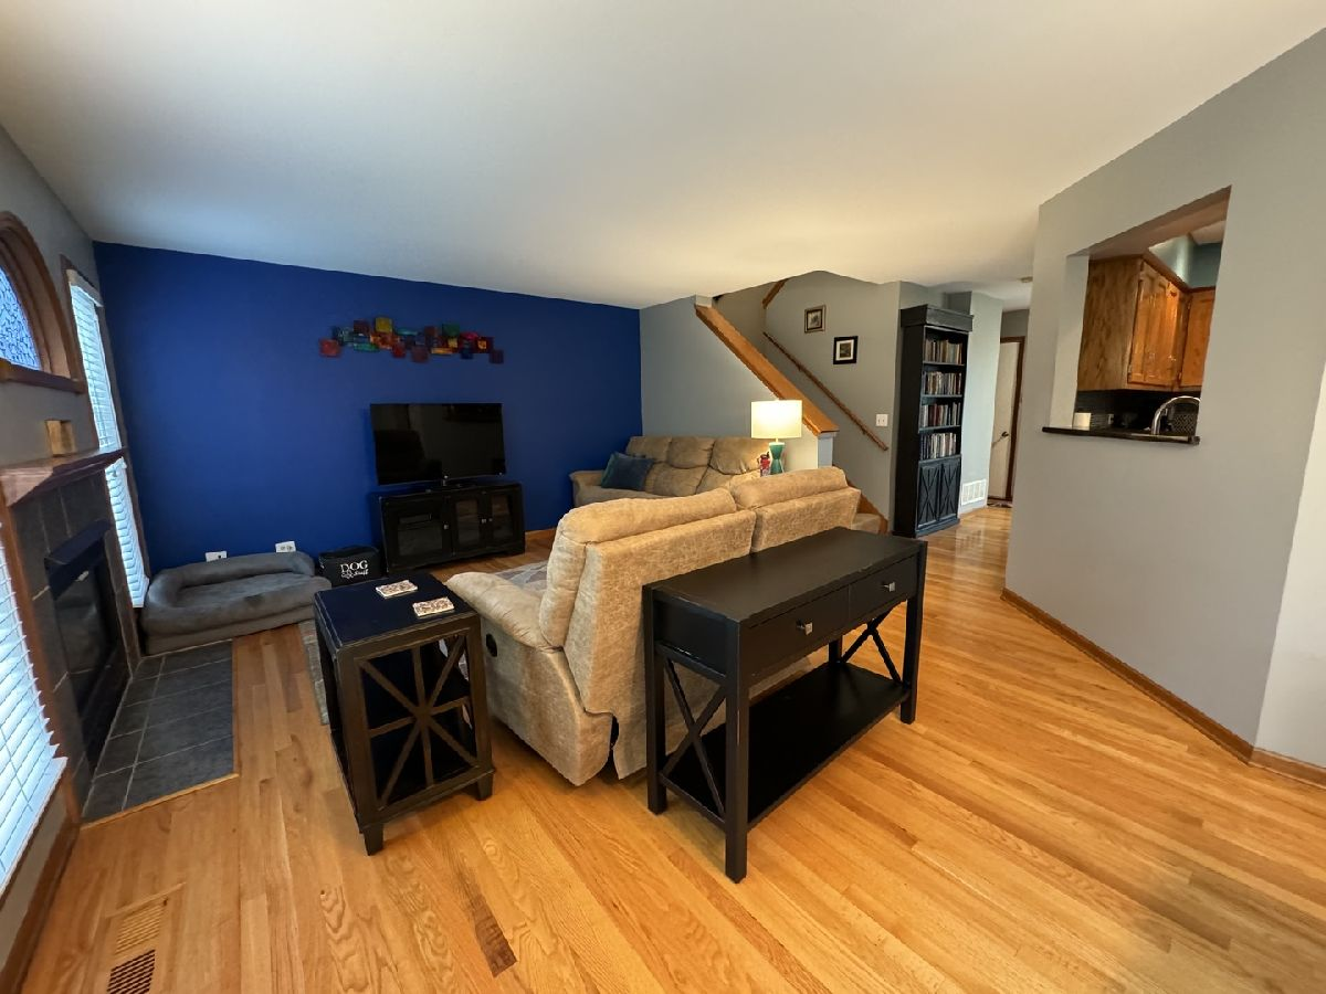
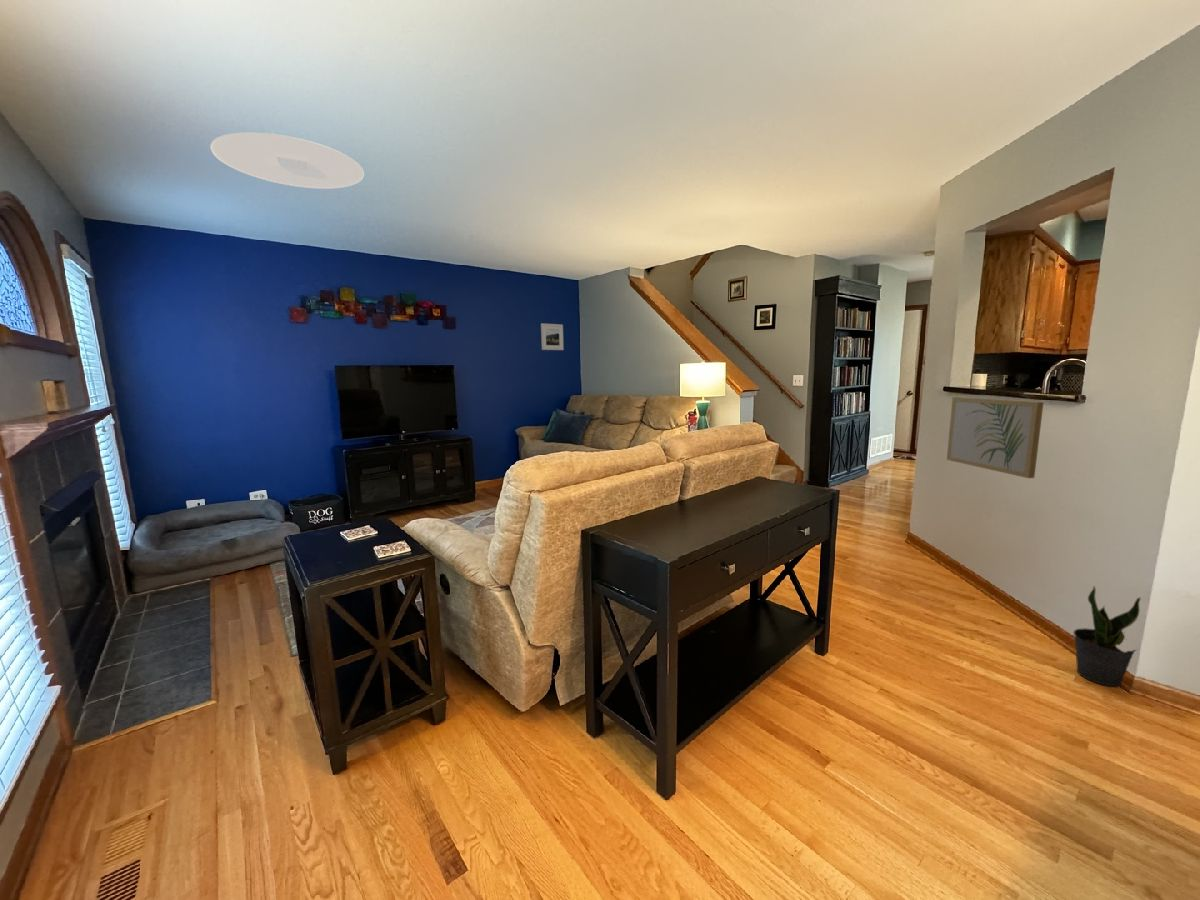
+ ceiling light (291, 157)
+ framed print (552, 337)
+ wall art (989, 434)
+ potted plant (1105, 631)
